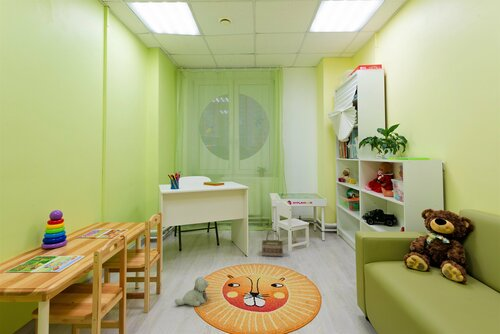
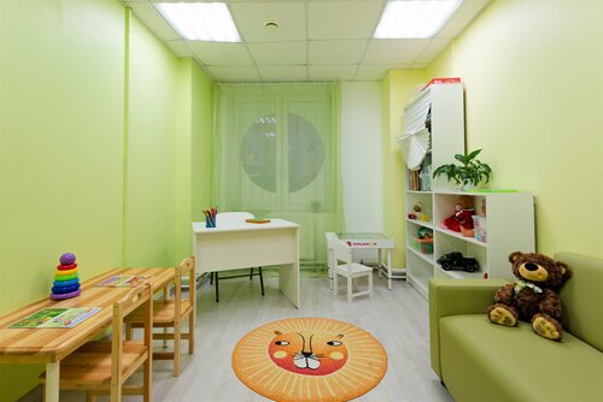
- plush toy (192, 290)
- basket (272, 242)
